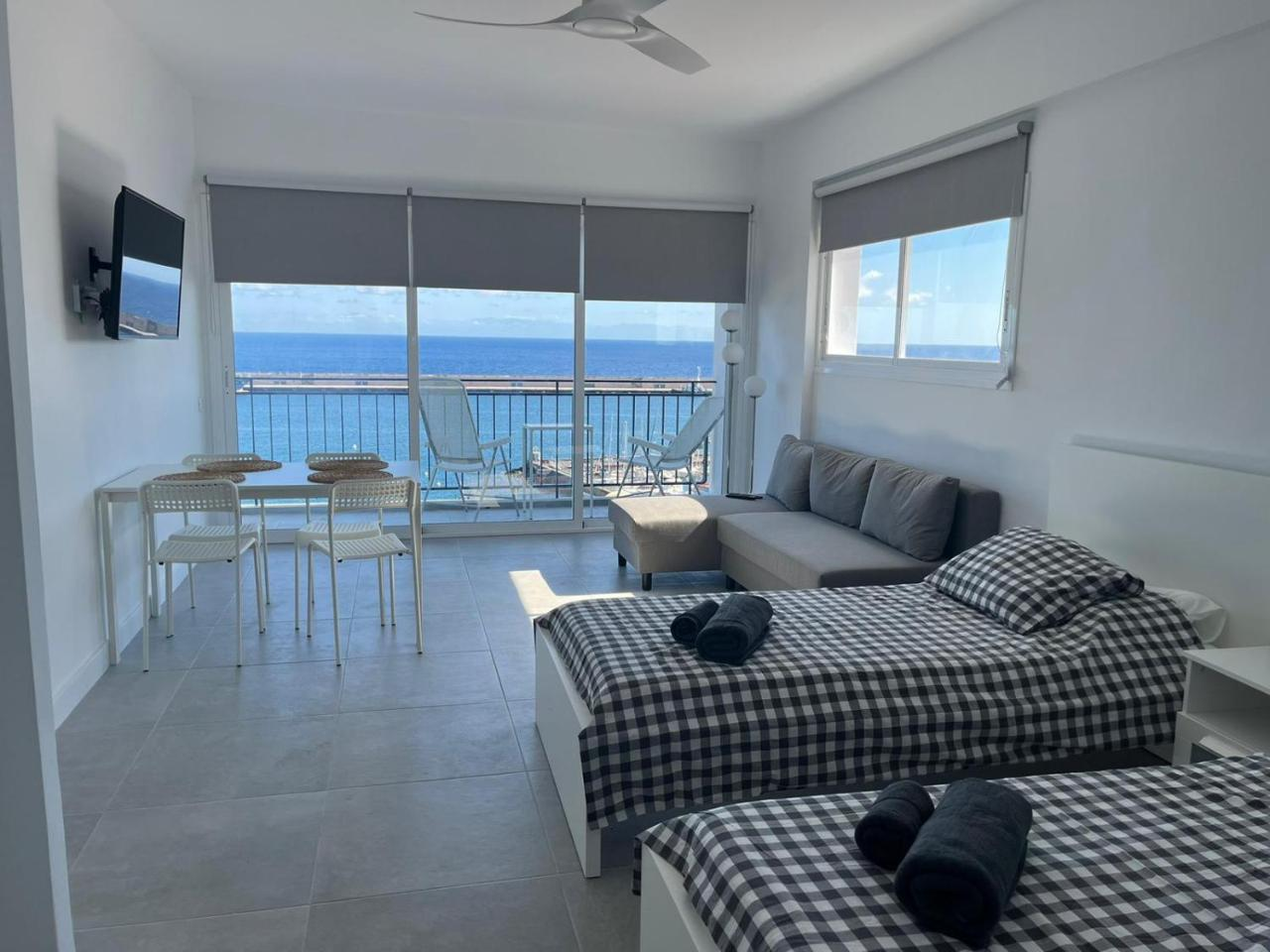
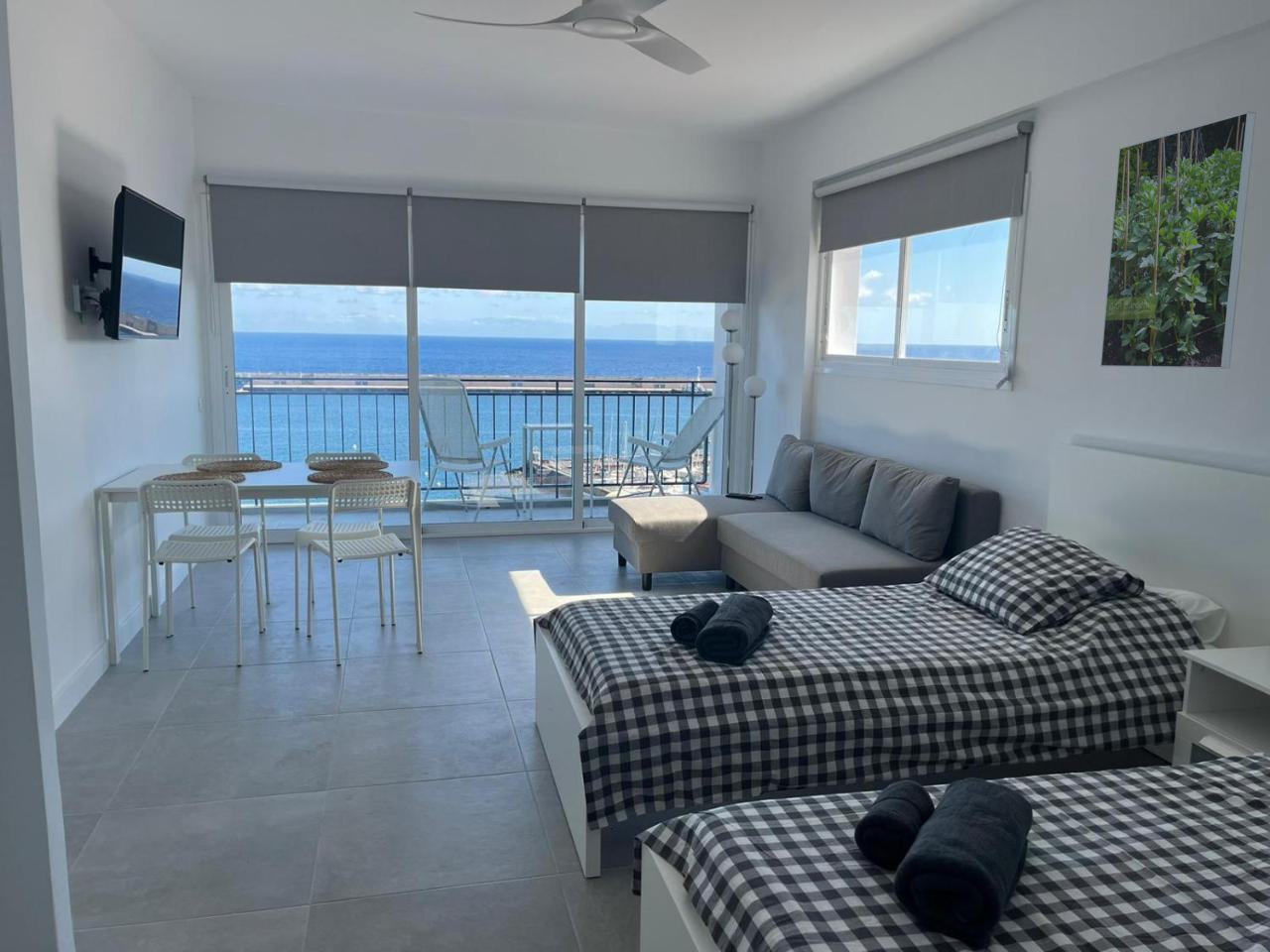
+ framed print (1171, 251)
